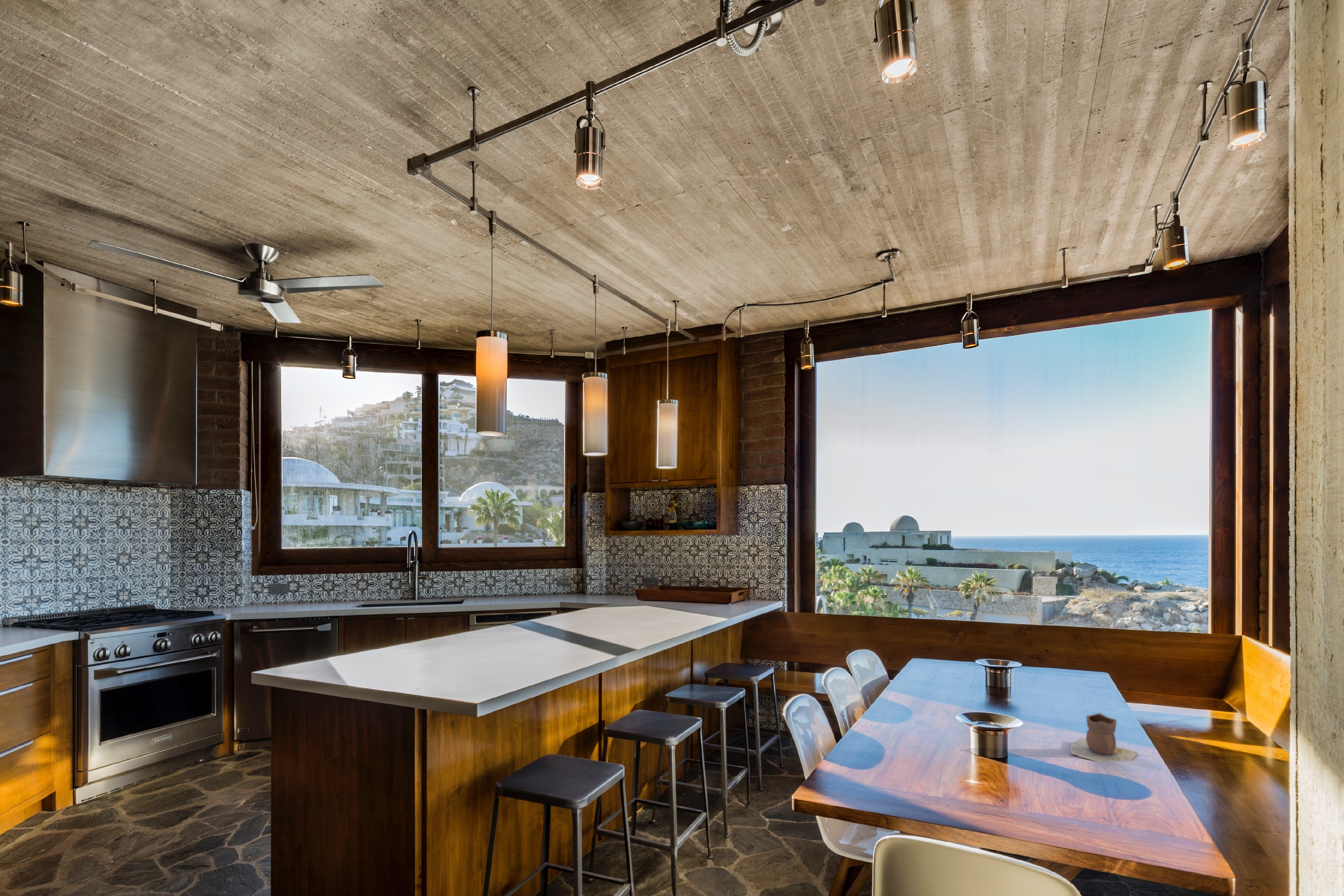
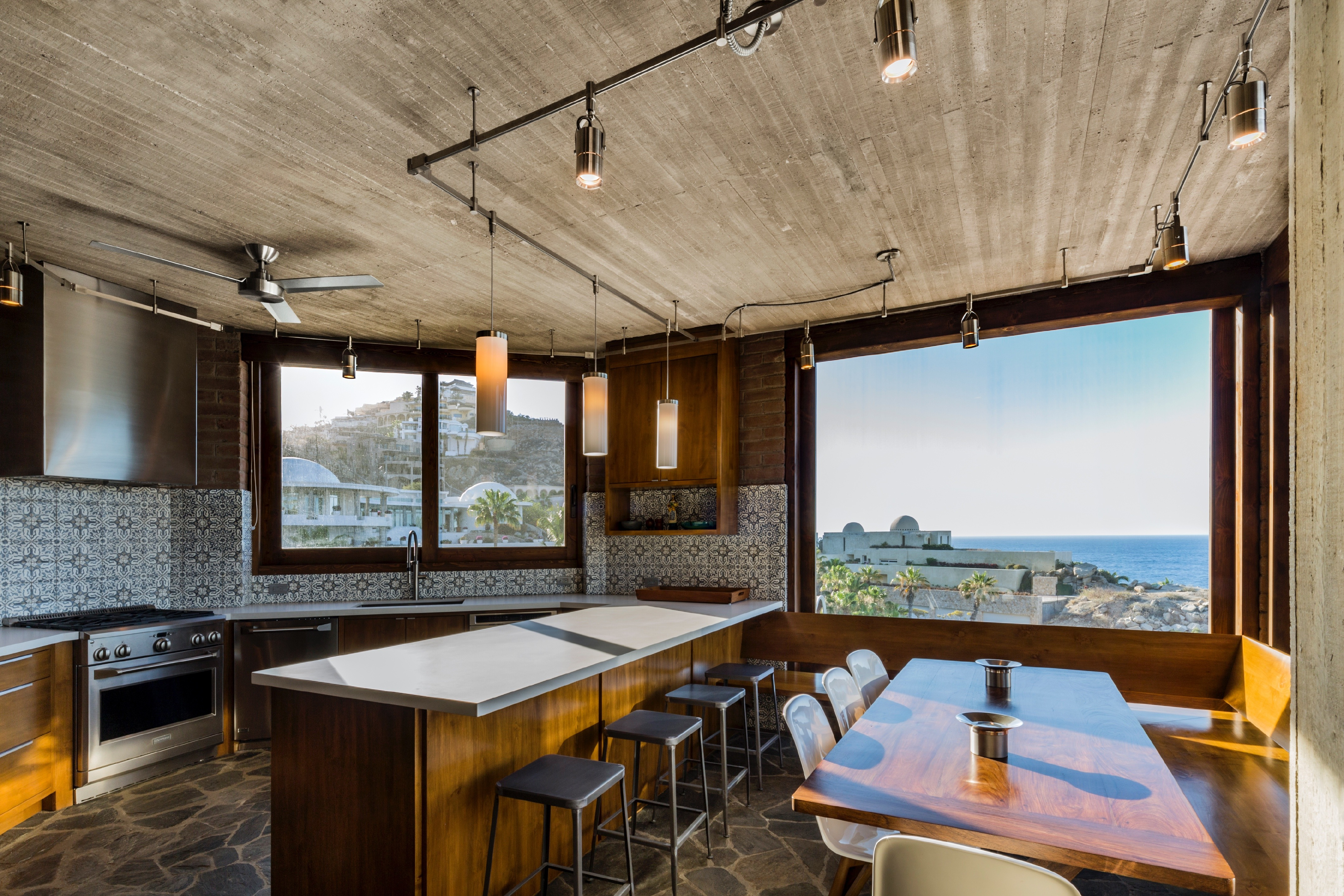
- vase (1104, 735)
